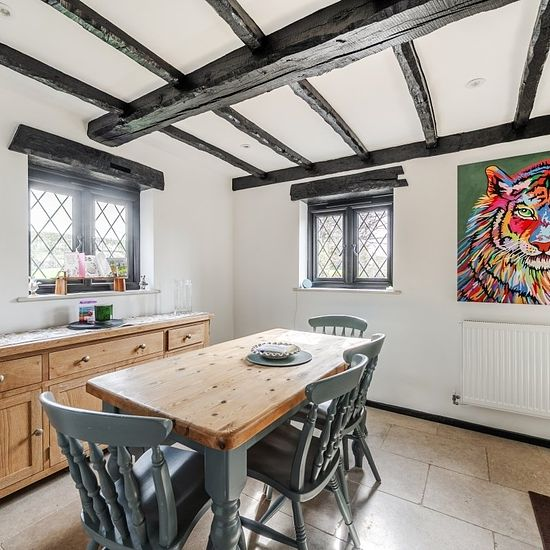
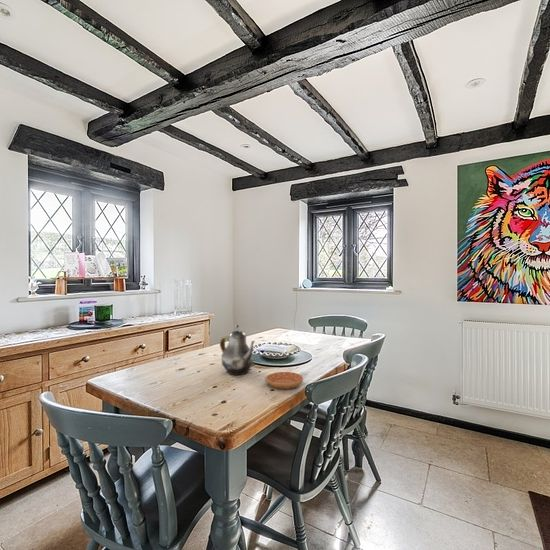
+ saucer (284, 380)
+ teapot (237, 348)
